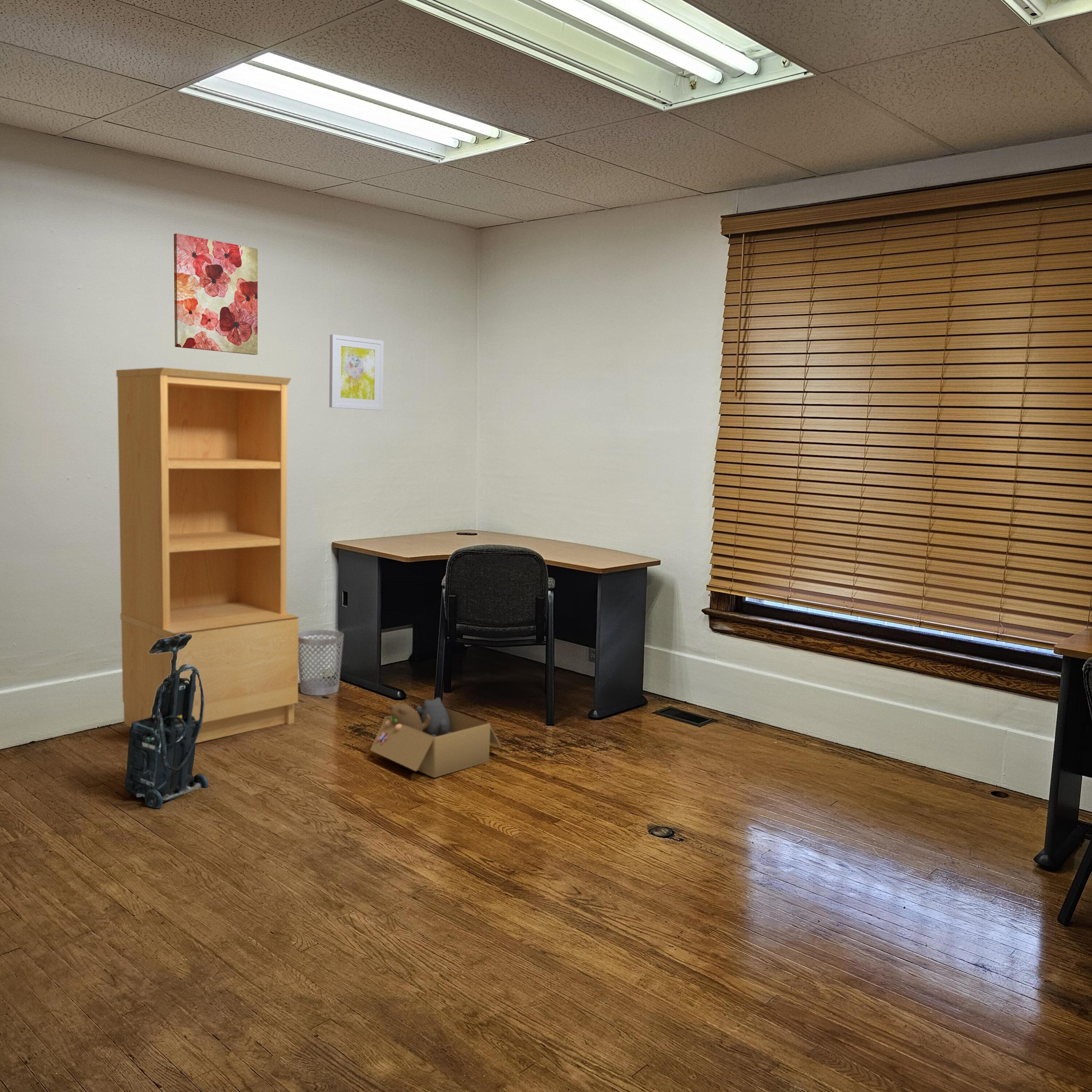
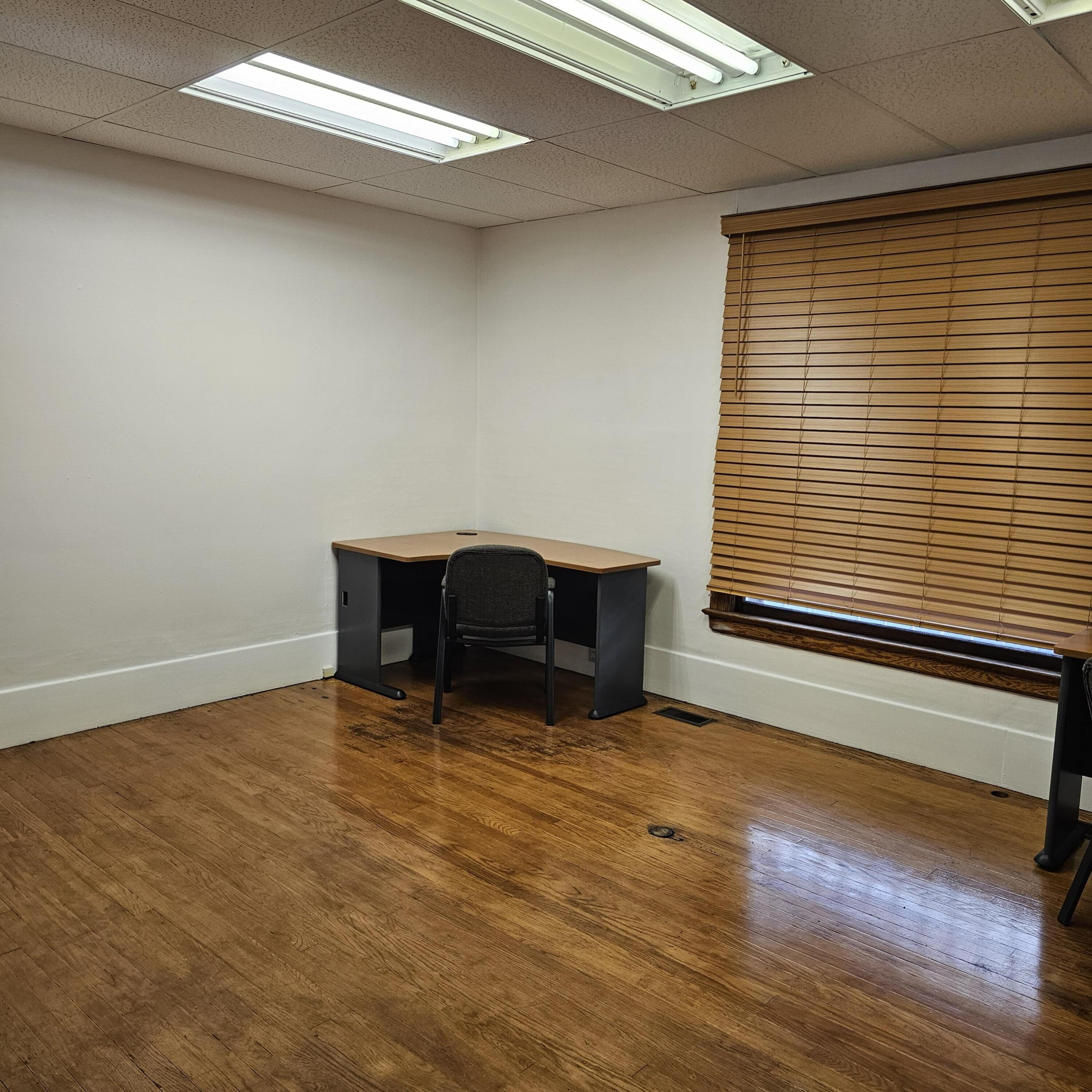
- bookcase (210, 553)
- wastebasket (320, 662)
- wall art (217, 296)
- wall art (357, 373)
- vacuum cleaner (170, 711)
- cardboard box (435, 731)
